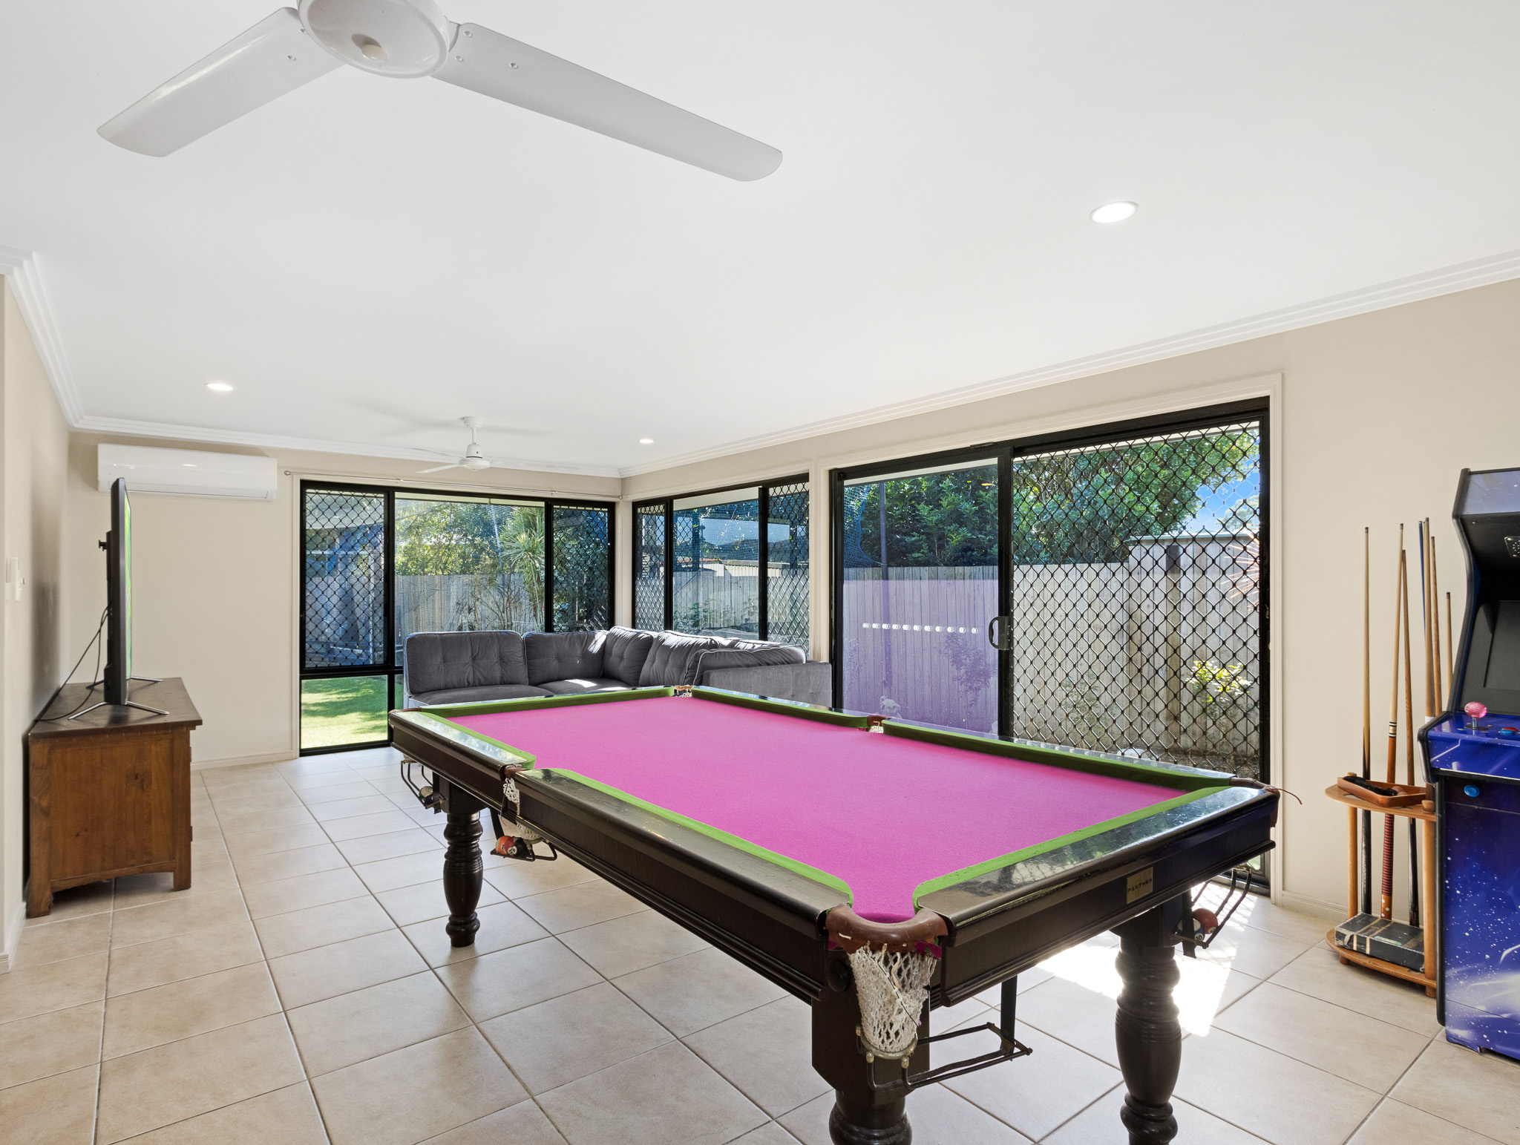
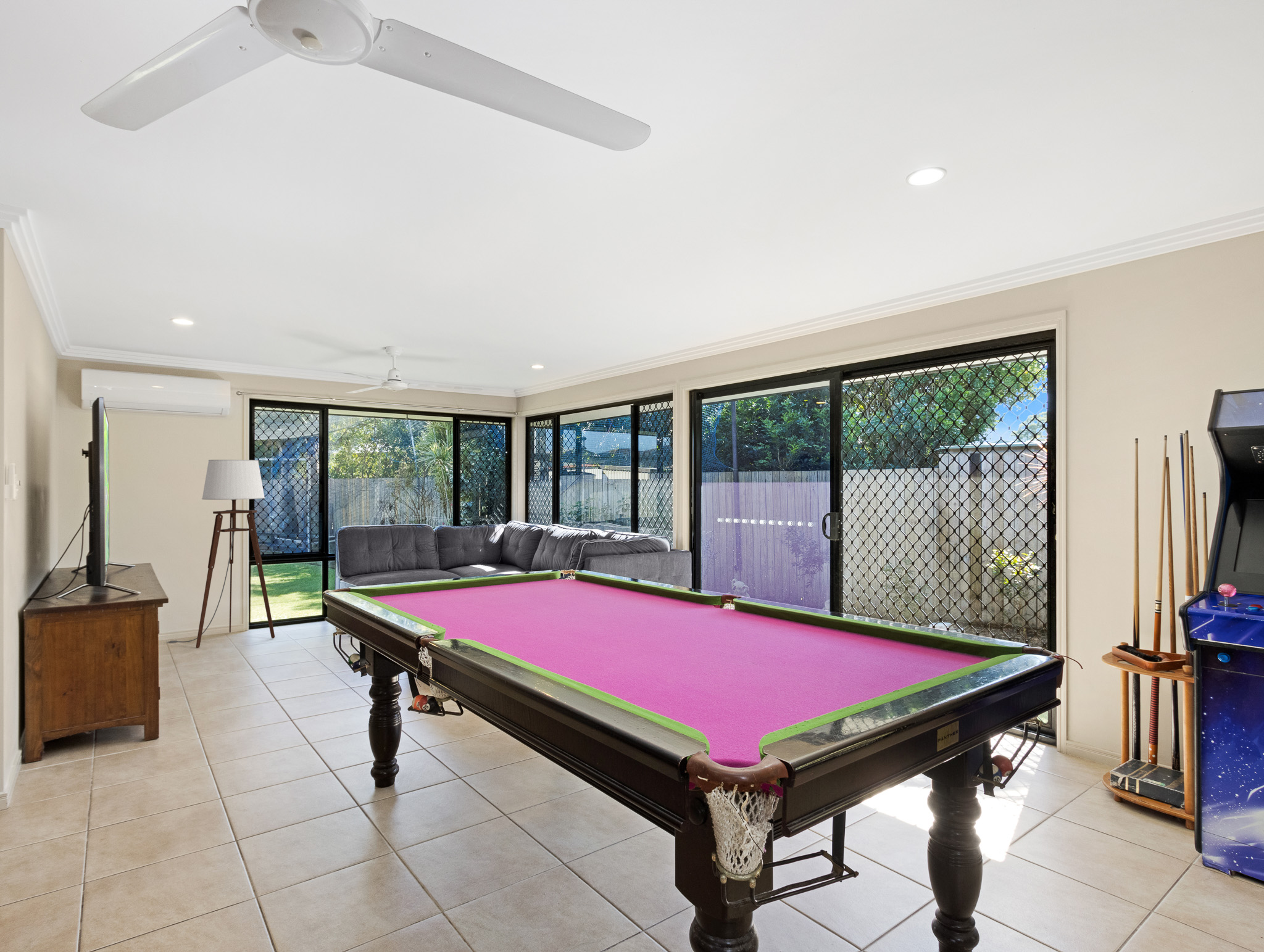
+ floor lamp (217, 550)
